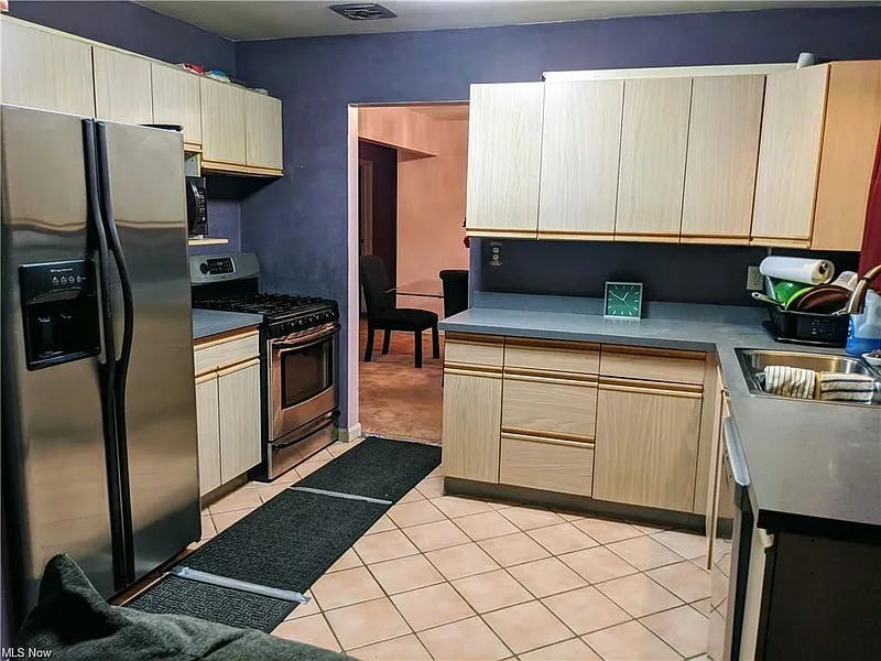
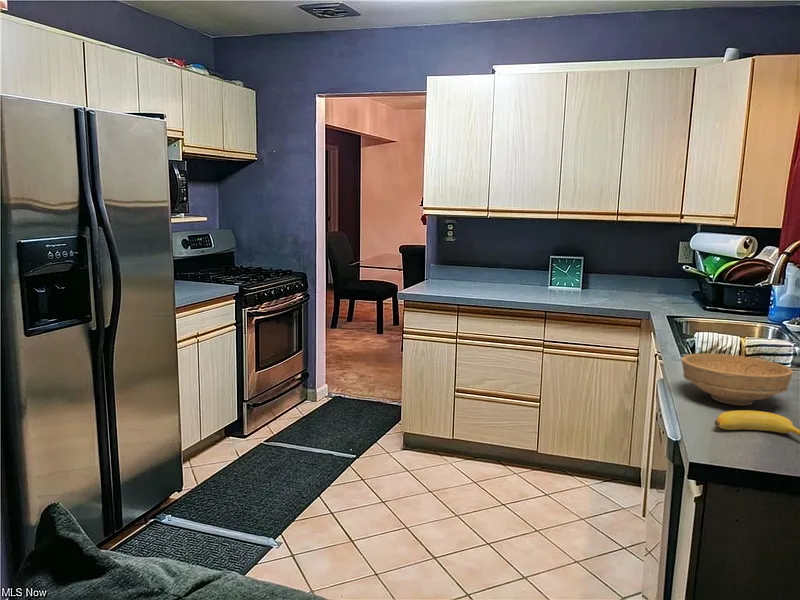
+ banana (755, 424)
+ bowl (733, 381)
